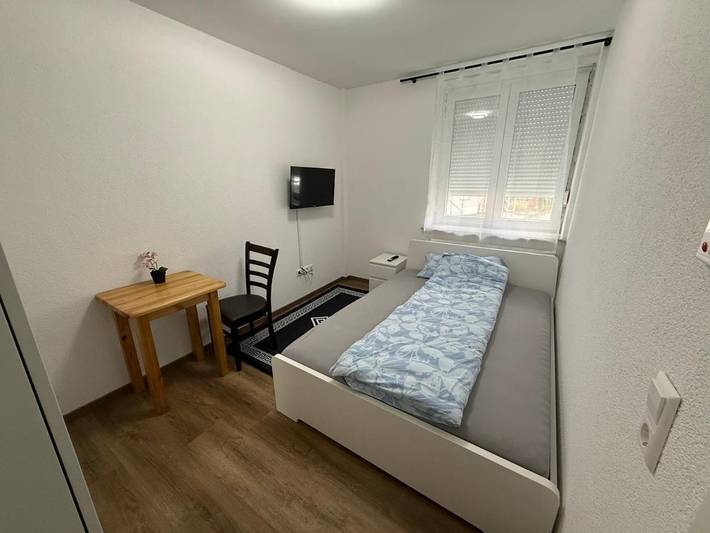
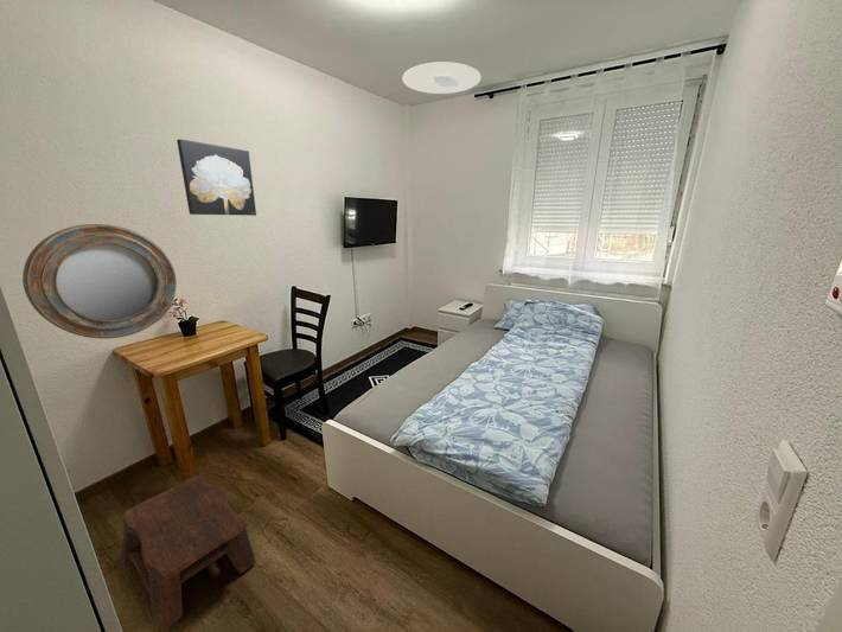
+ stool (184, 541)
+ home mirror (109, 282)
+ wall art (219, 180)
+ ceiling light (441, 75)
